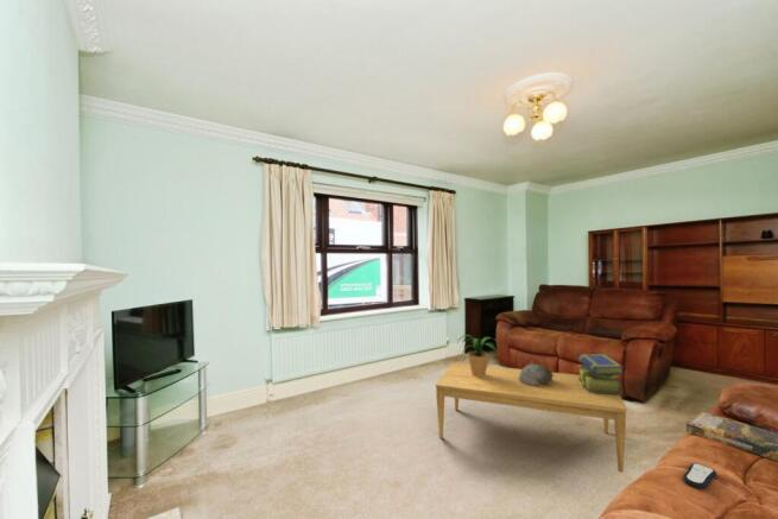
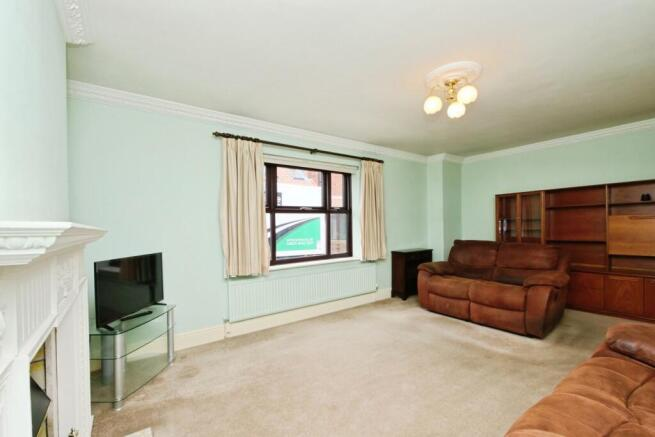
- potted plant (477, 354)
- remote control (698, 475)
- coffee table (524, 406)
- stack of books (600, 372)
- book (735, 433)
- decorative bowl (536, 372)
